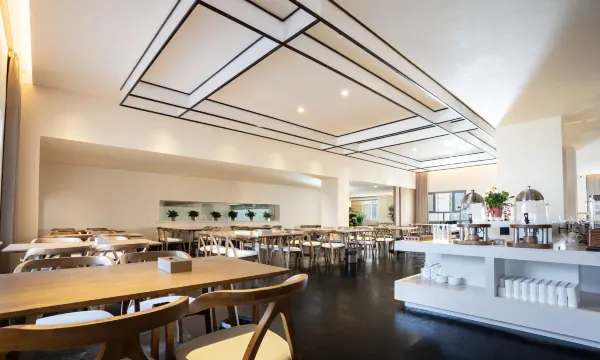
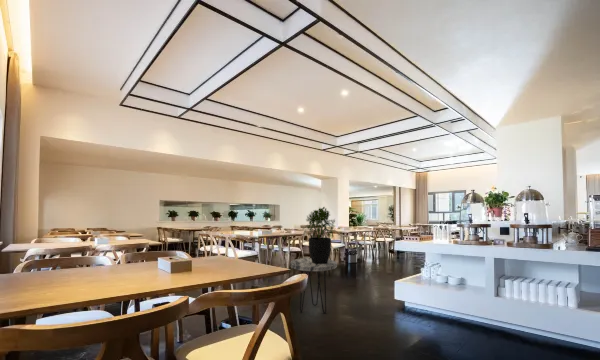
+ side table (311, 287)
+ potted plant (319, 234)
